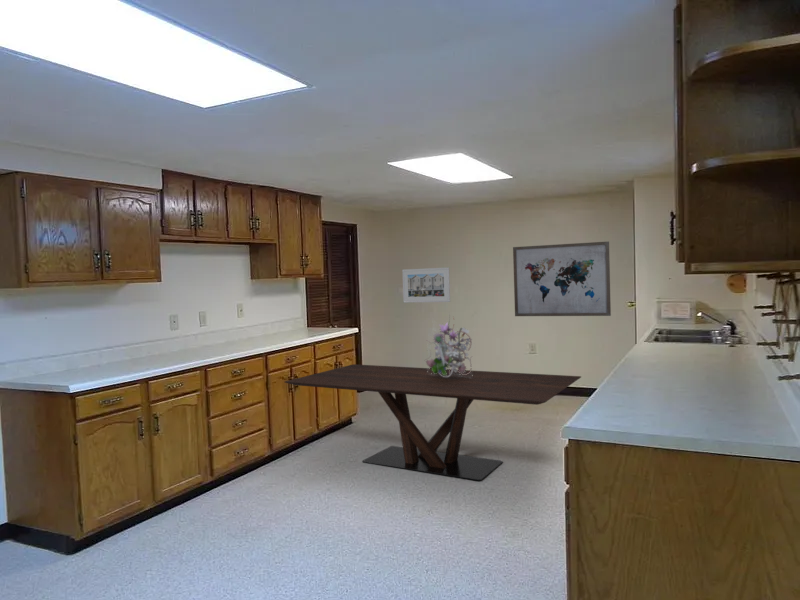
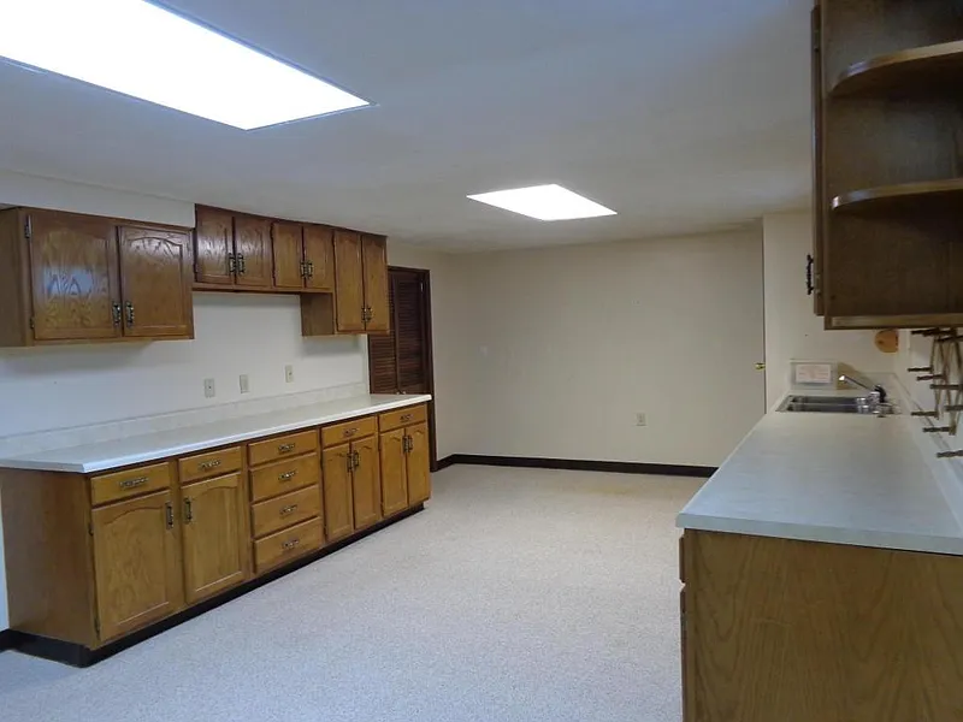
- wall art (560, 280)
- dining table (438, 429)
- bouquet (446, 344)
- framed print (425, 285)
